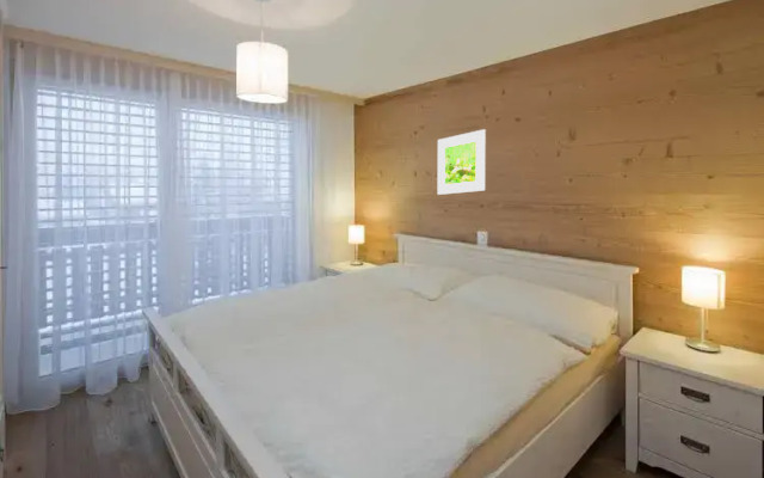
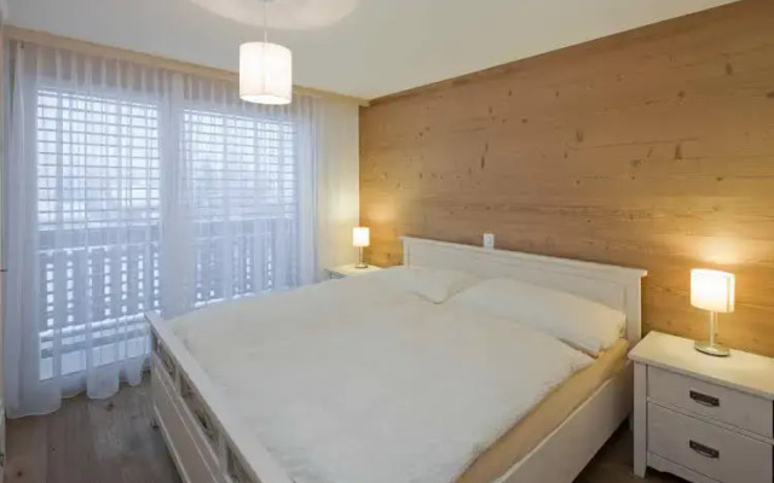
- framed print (460, 164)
